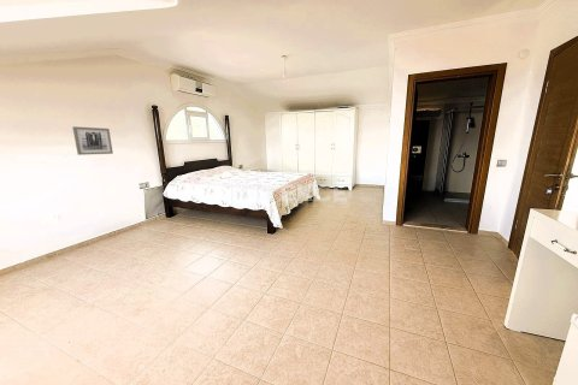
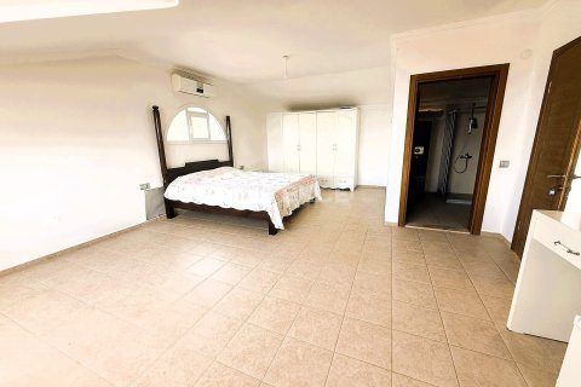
- wall art (94, 141)
